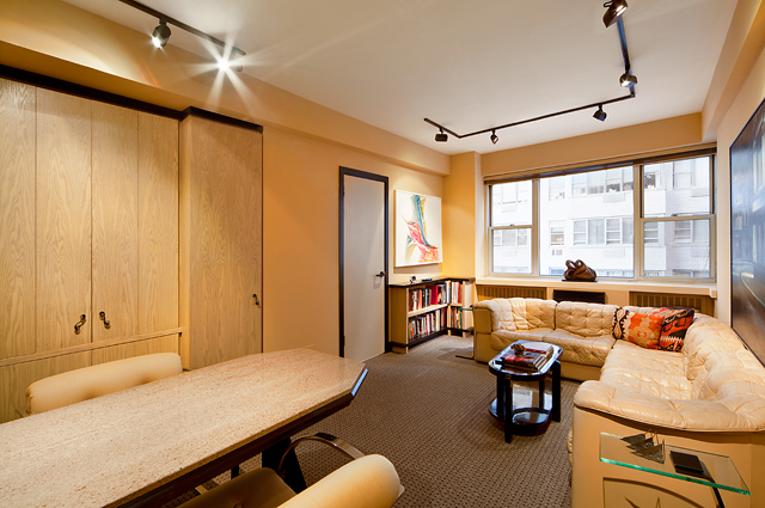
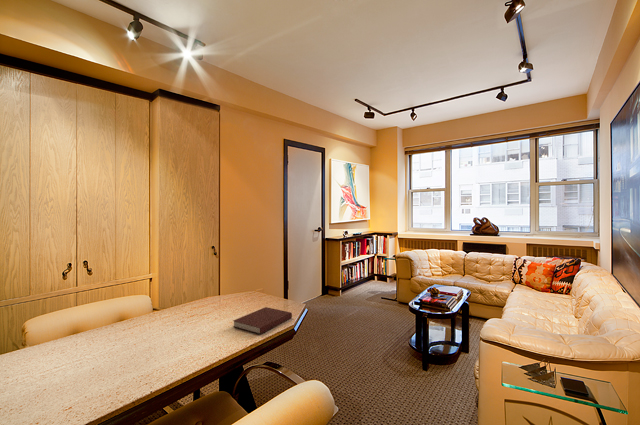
+ notebook (263, 319)
